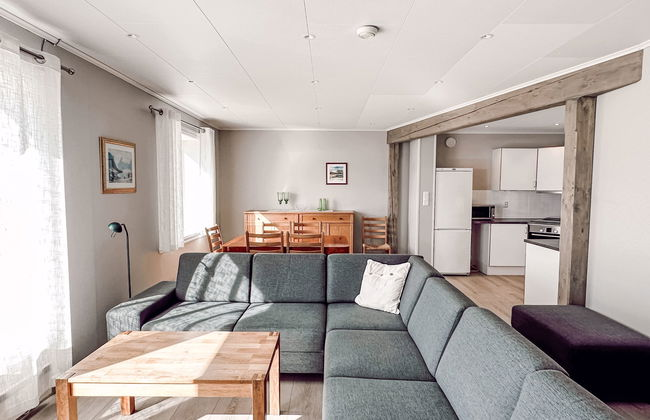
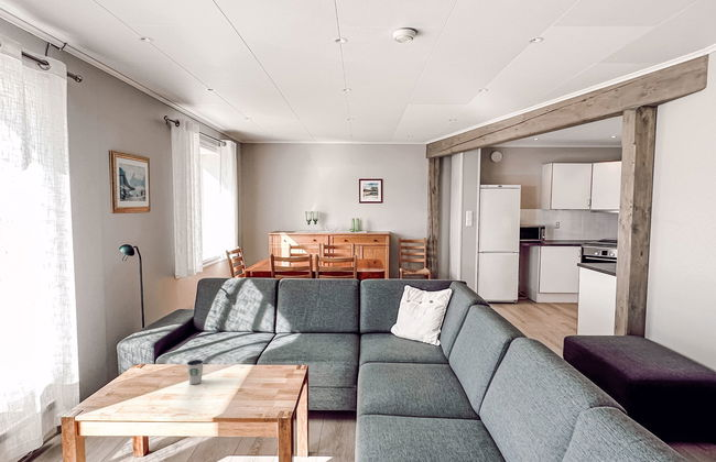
+ dixie cup (195, 372)
